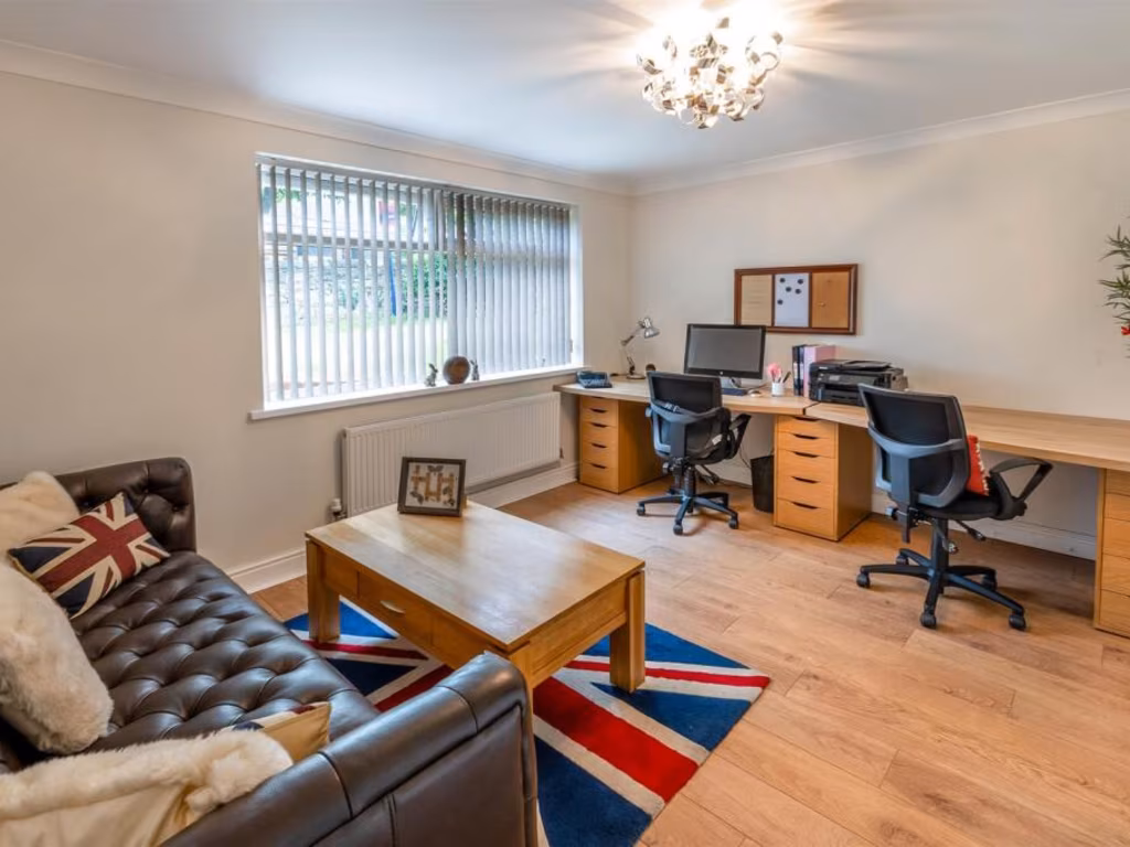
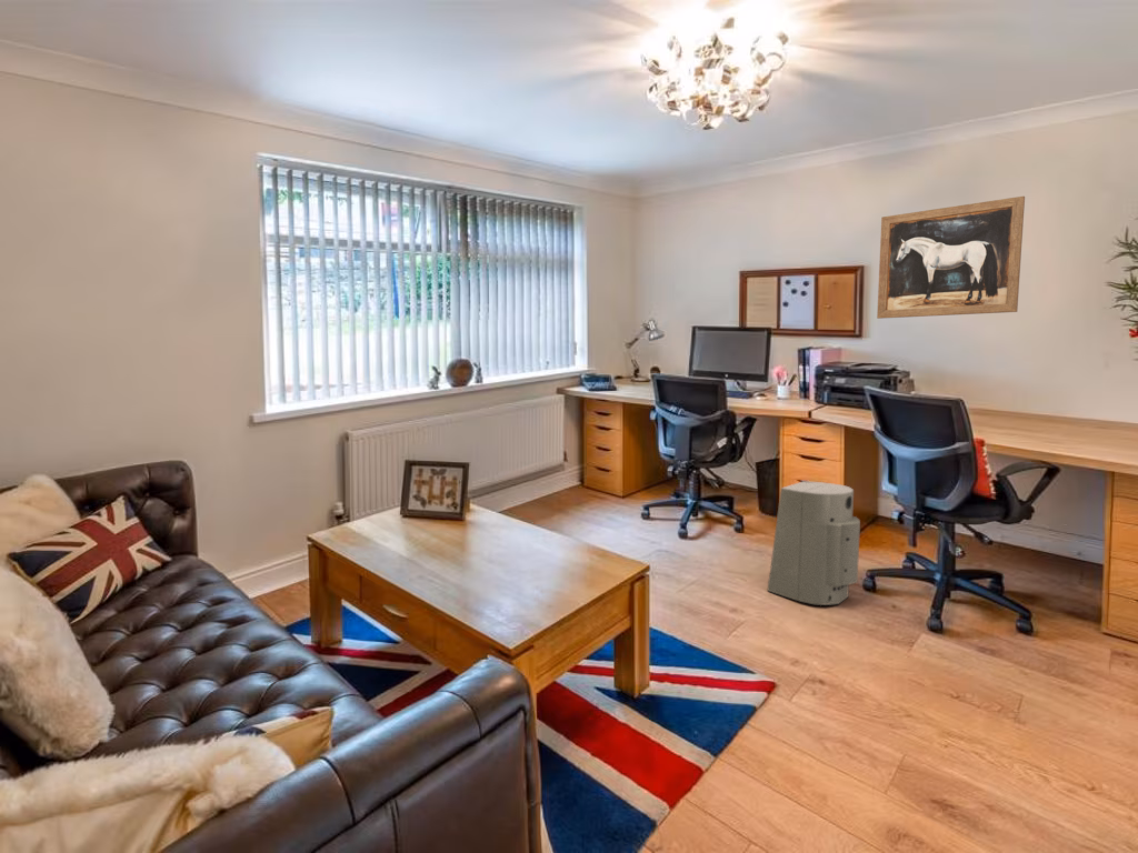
+ wall art (945, 261)
+ fan (817, 541)
